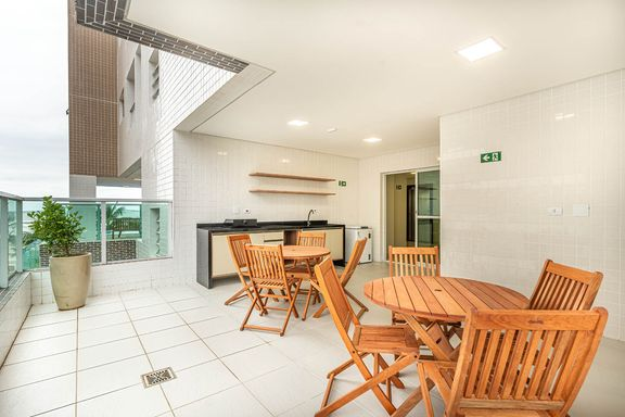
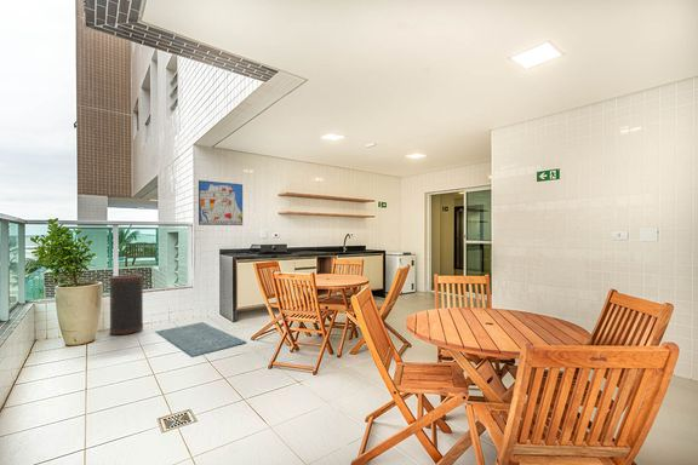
+ wall art (221, 203)
+ trash can (126, 303)
+ rug (198, 337)
